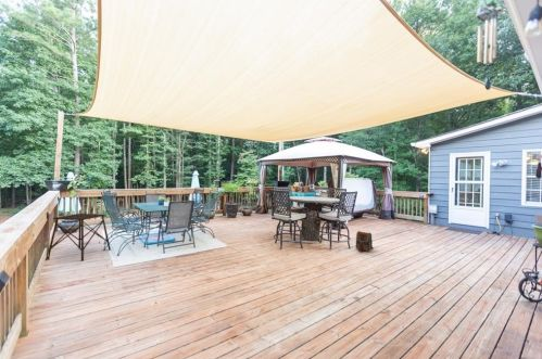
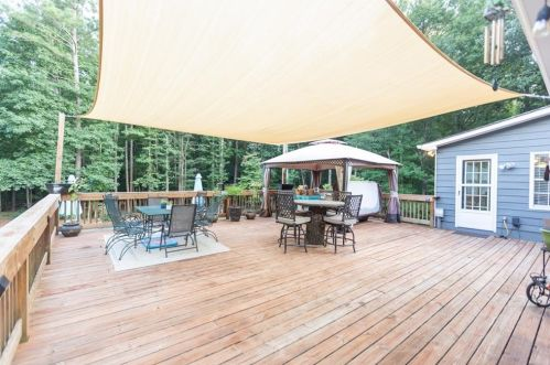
- backpack (364, 240)
- side table (81, 234)
